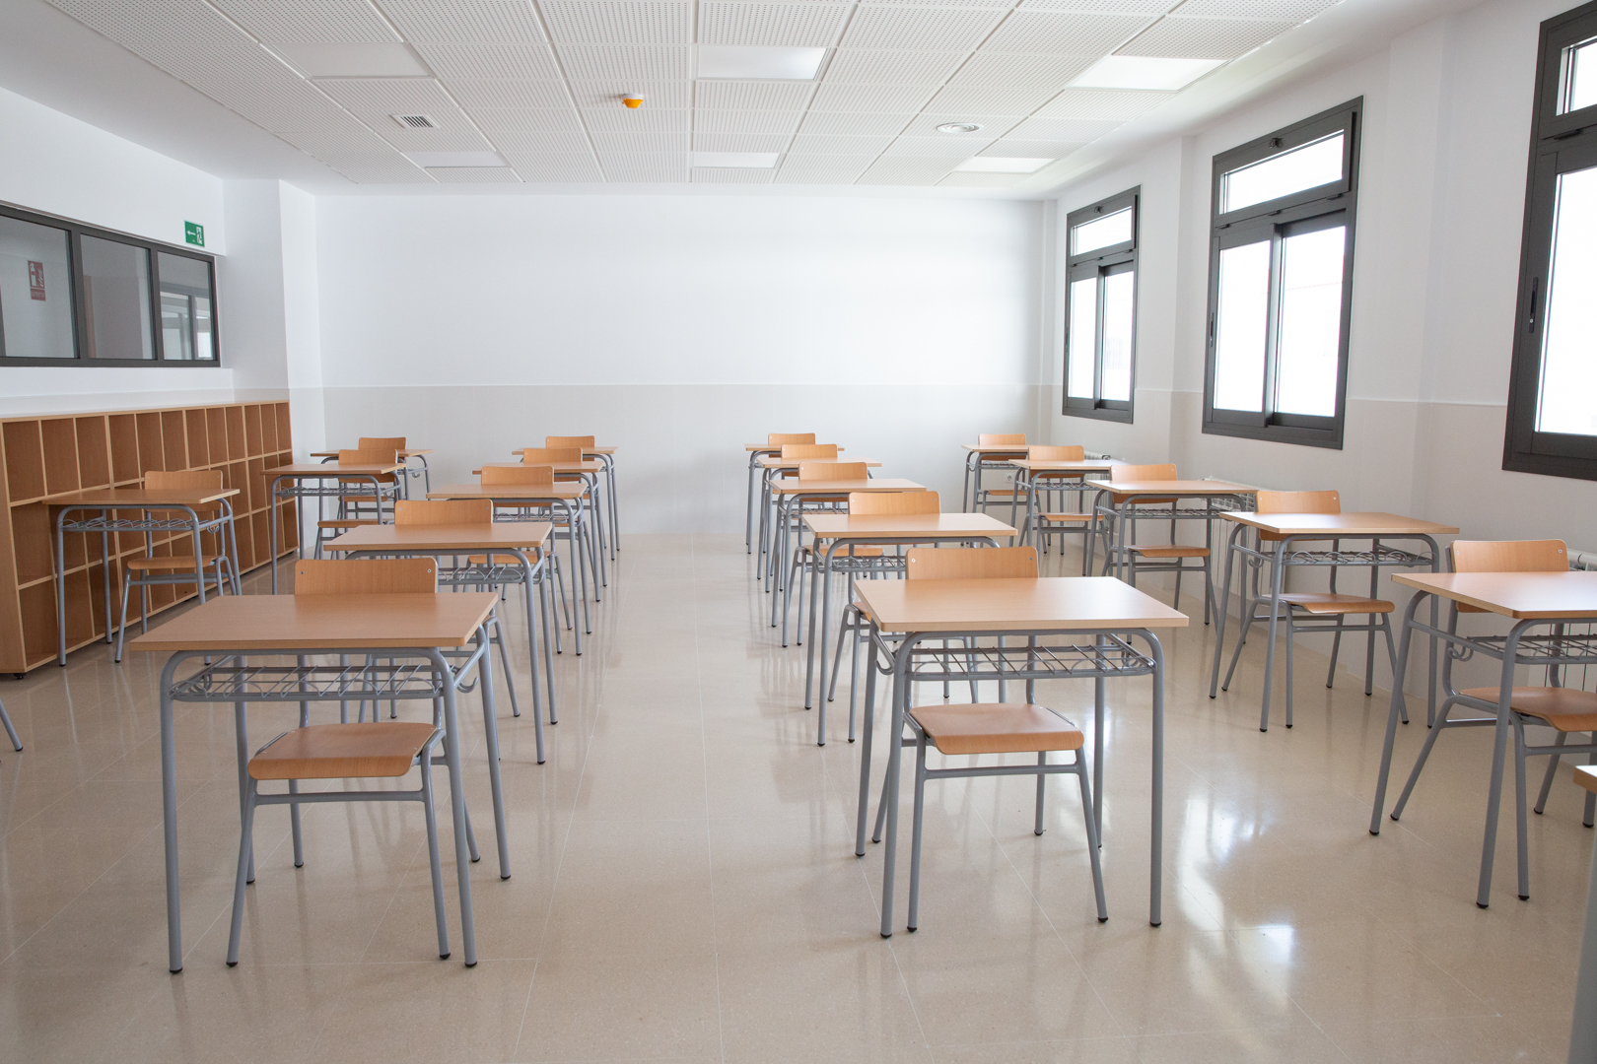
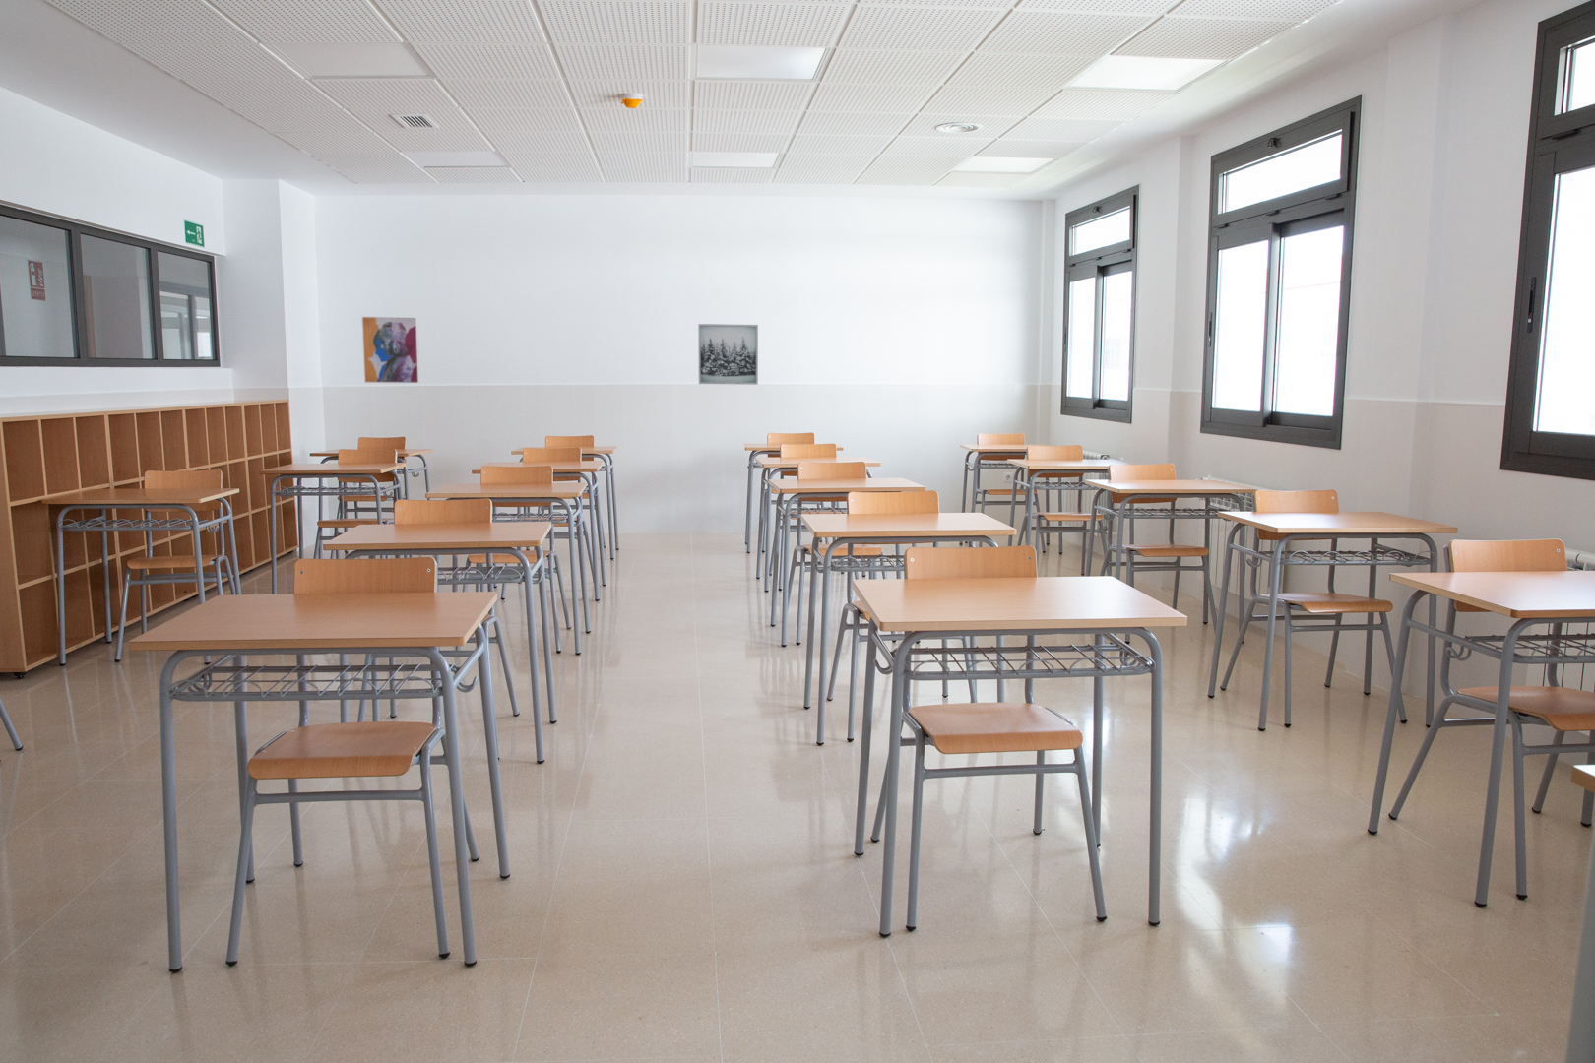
+ wall art (727, 355)
+ wall art (390, 350)
